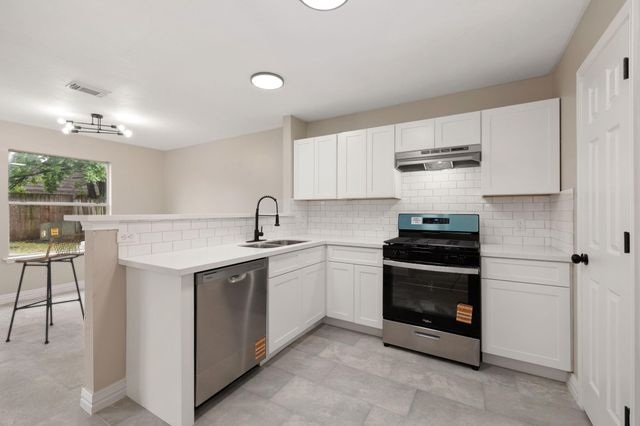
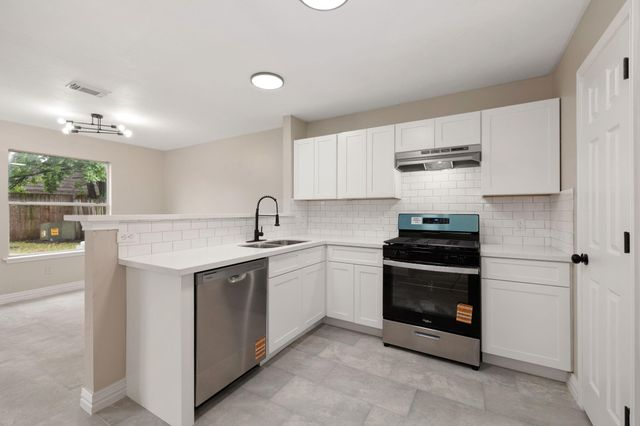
- bar stool (49, 283)
